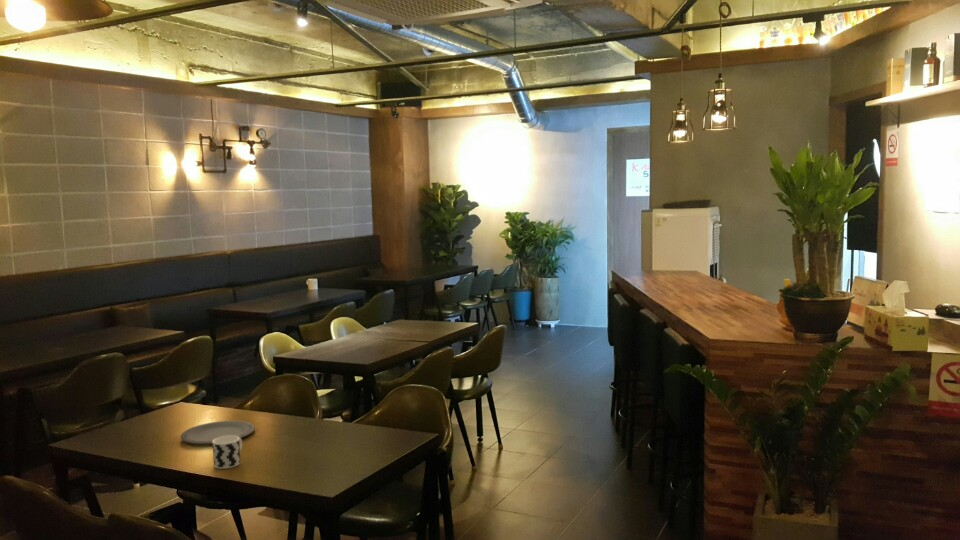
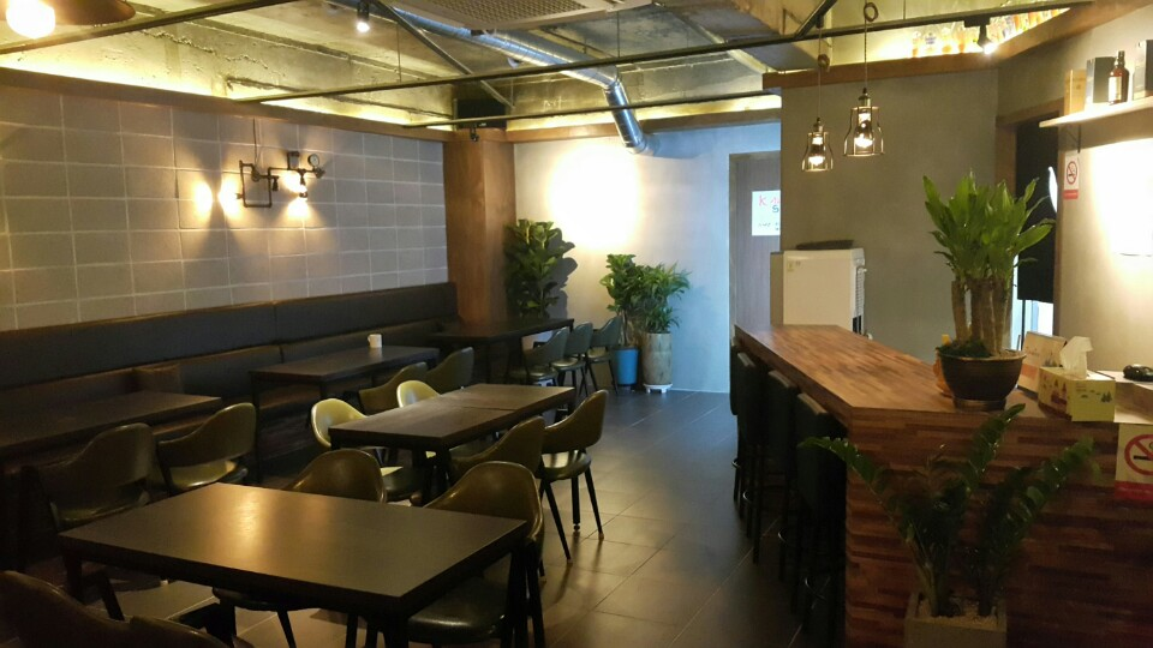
- cup (229, 450)
- plate (218, 433)
